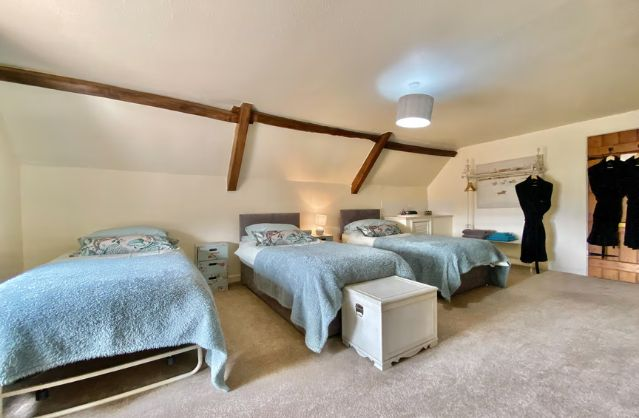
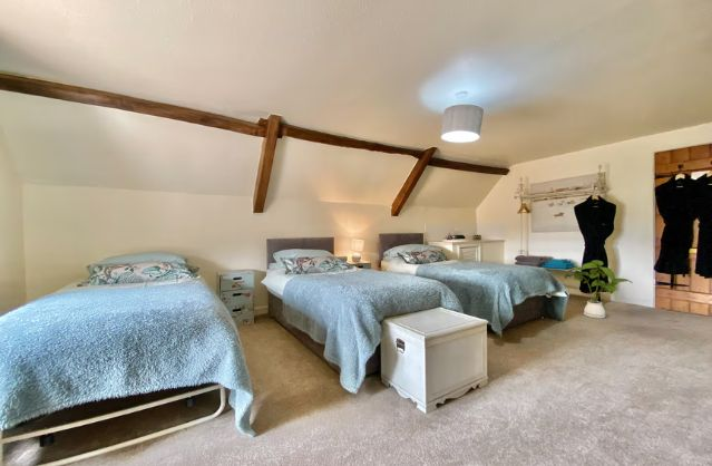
+ house plant (599, 291)
